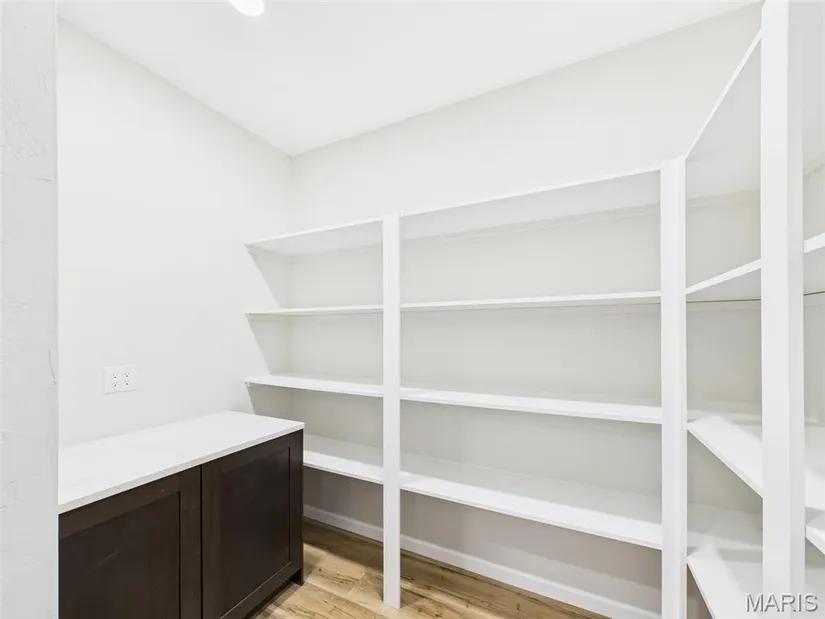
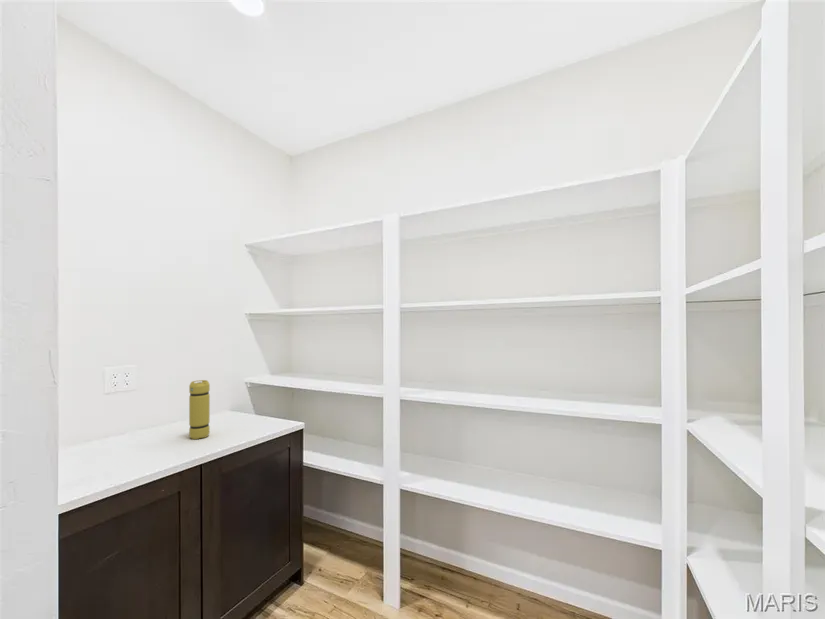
+ canister (199, 408)
